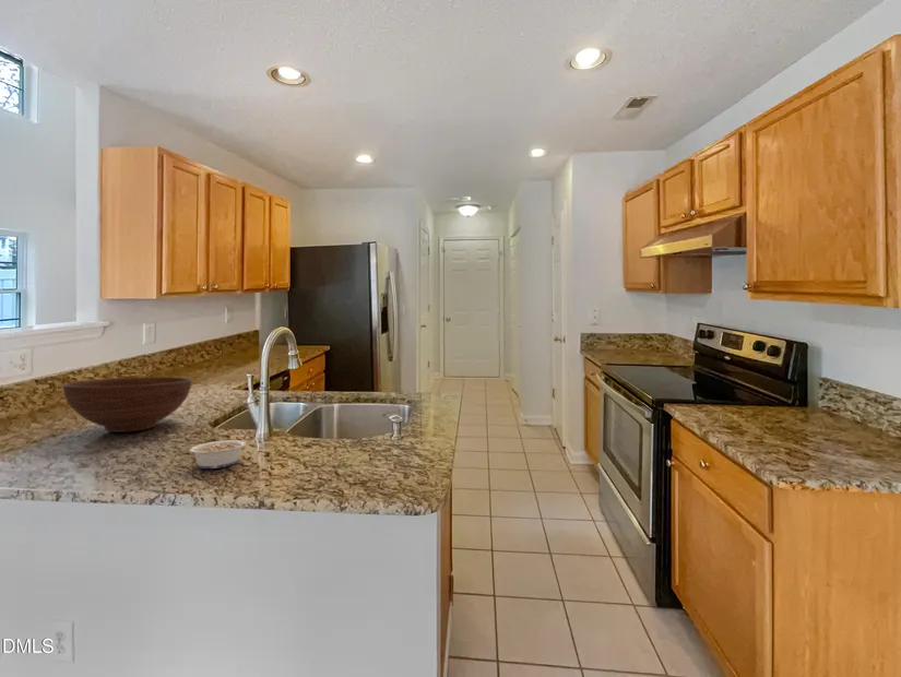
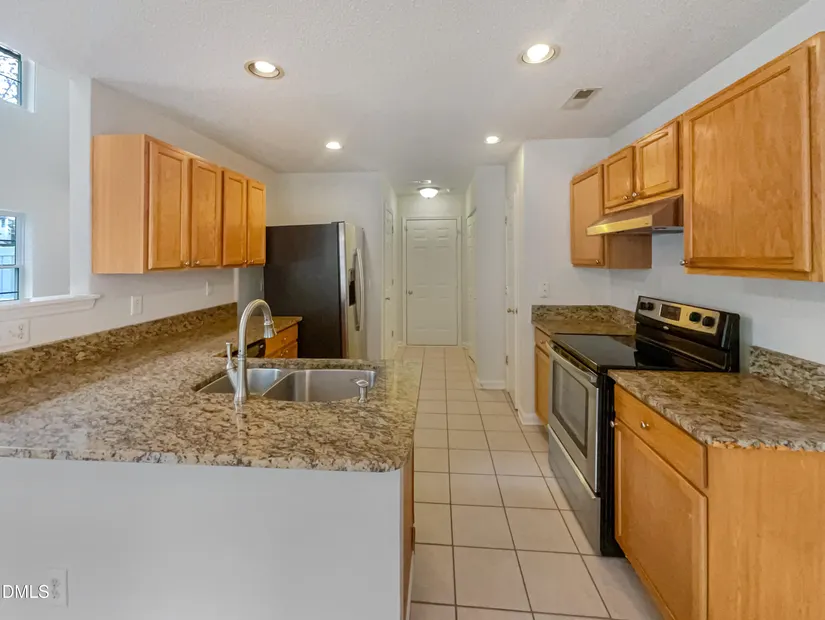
- fruit bowl (131, 405)
- legume (216, 453)
